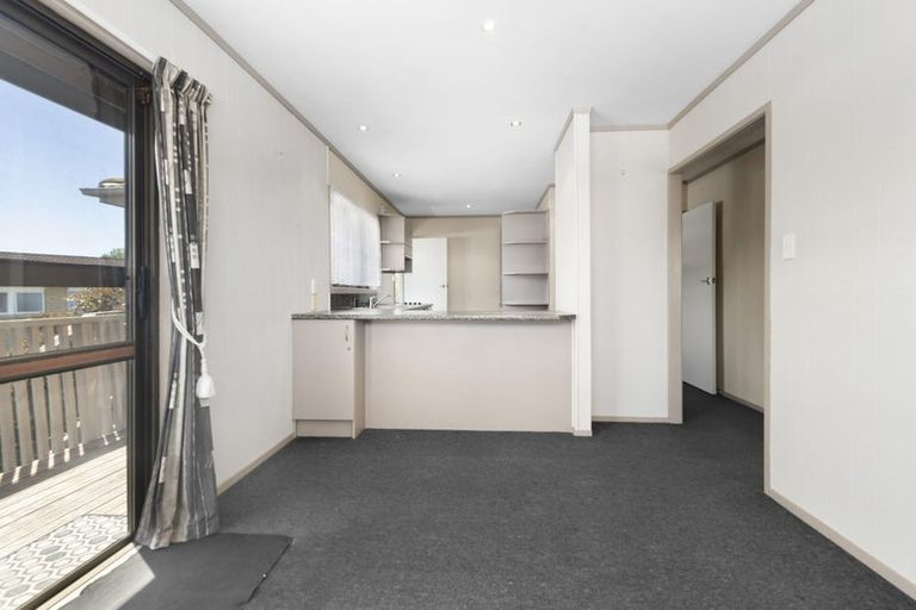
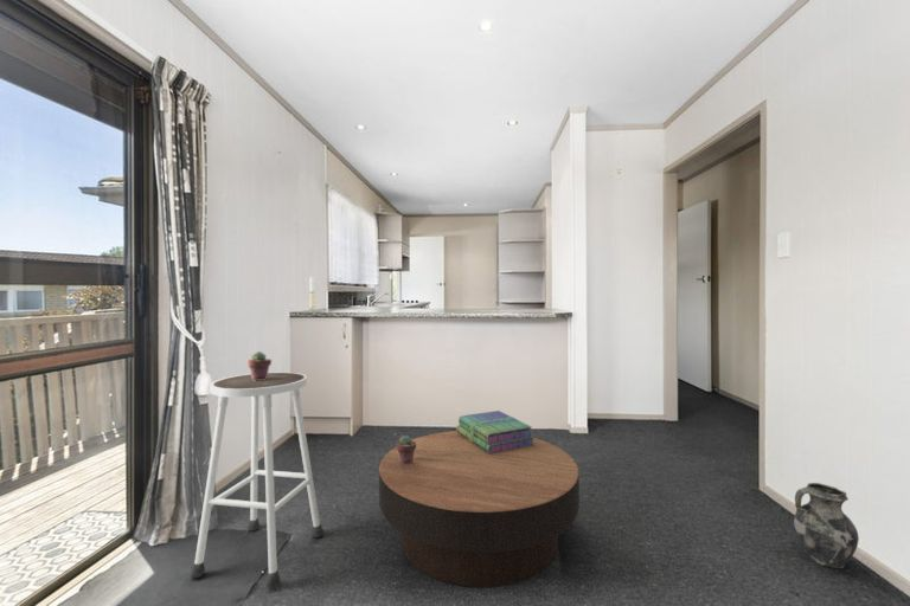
+ stack of books (493, 428)
+ potted succulent (406, 447)
+ coffee table (478, 496)
+ stool (261, 470)
+ potted succulent (259, 365)
+ ceramic jug (825, 523)
